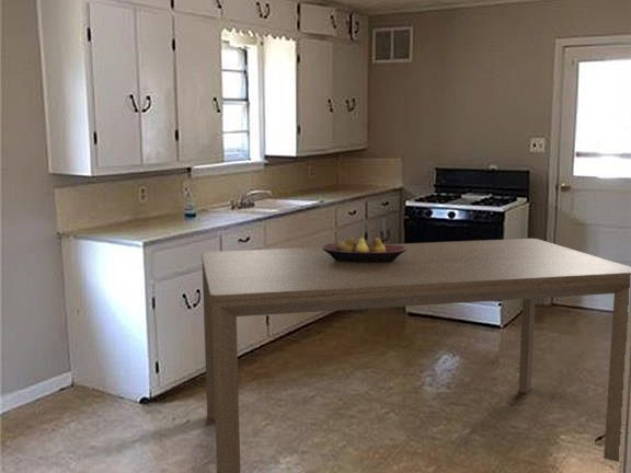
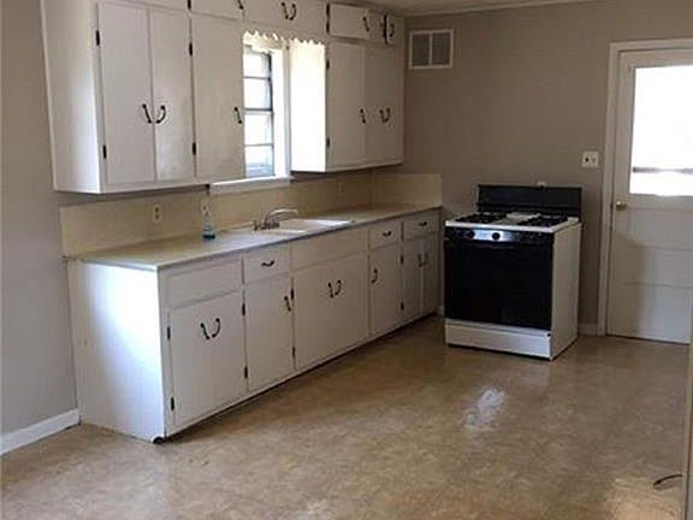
- dining table (403, 305)
- fruit bowl (364, 247)
